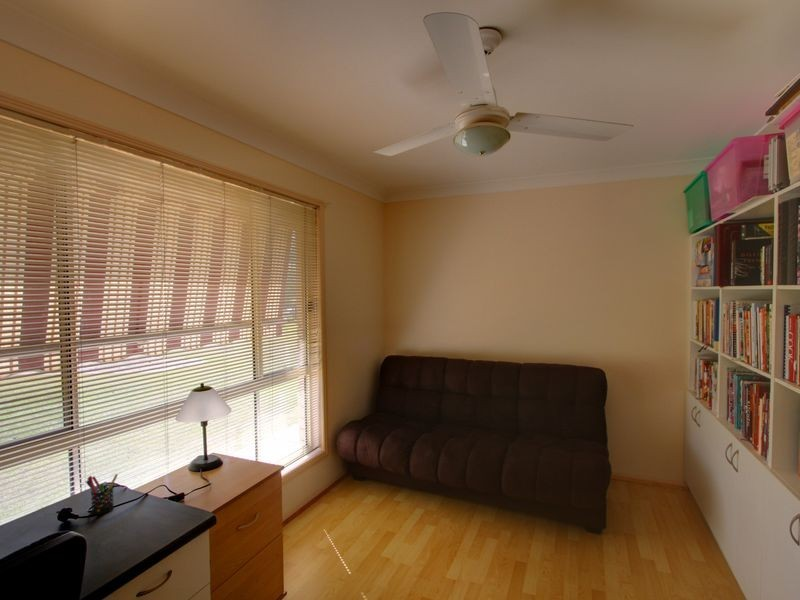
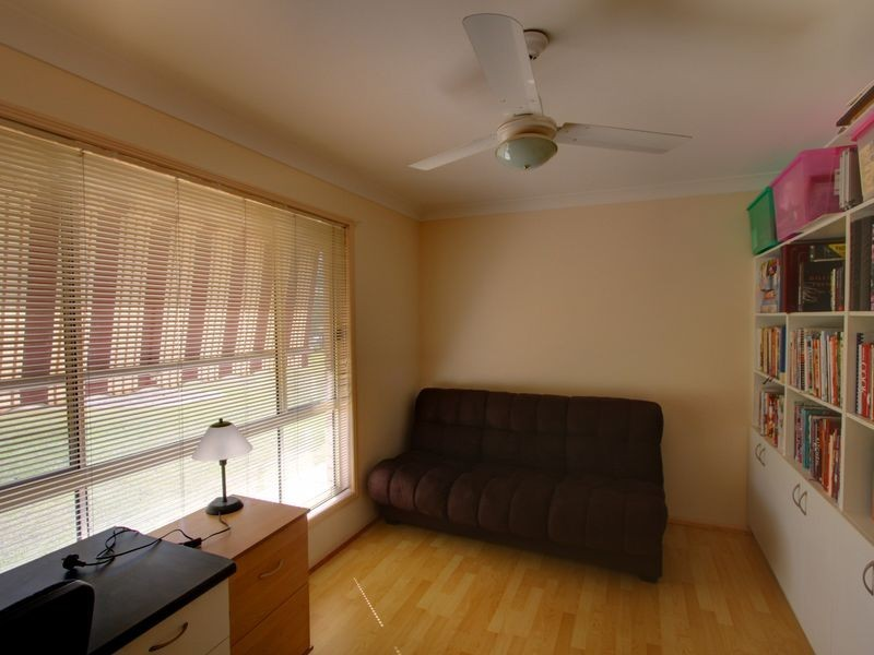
- pen holder (101, 493)
